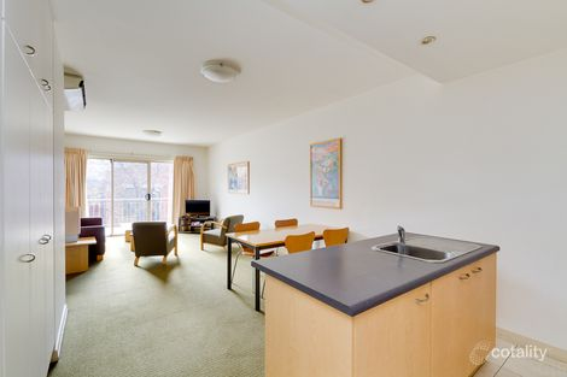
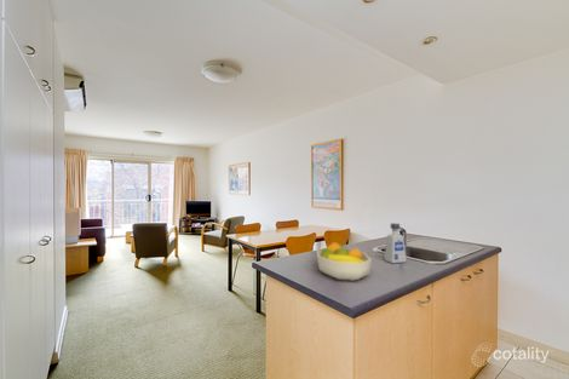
+ fruit bowl (341, 259)
+ soap dispenser (395, 242)
